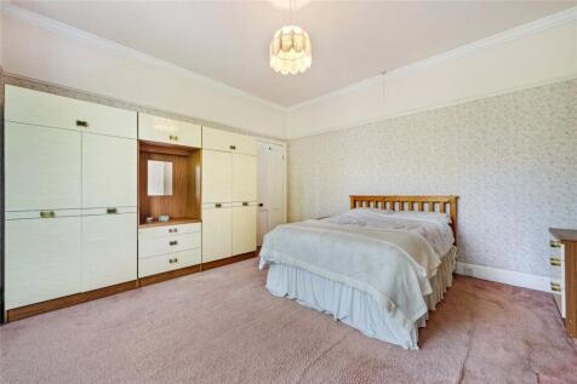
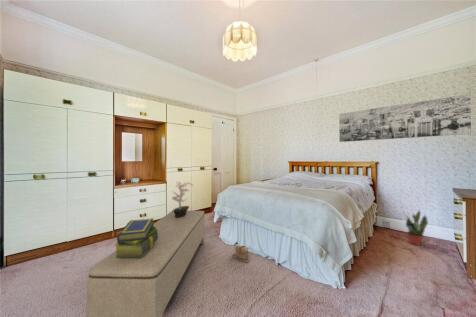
+ saddlebag (240, 253)
+ bench (167, 250)
+ wall art (393, 122)
+ potted plant (412, 225)
+ stack of books (138, 236)
+ potted plant (182, 196)
